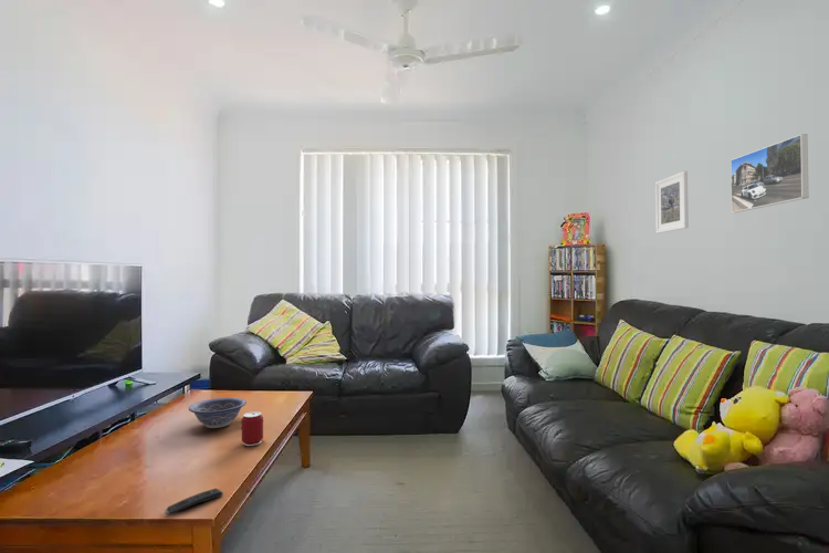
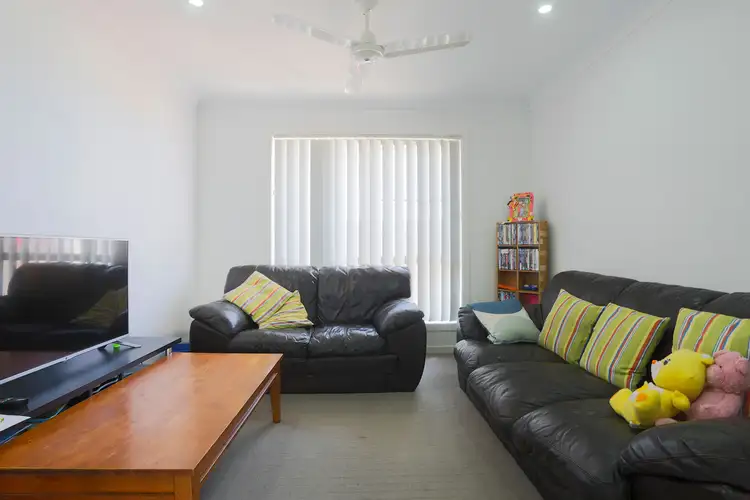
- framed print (670, 204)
- remote control (193, 501)
- decorative bowl (218, 414)
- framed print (765, 177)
- can (252, 428)
